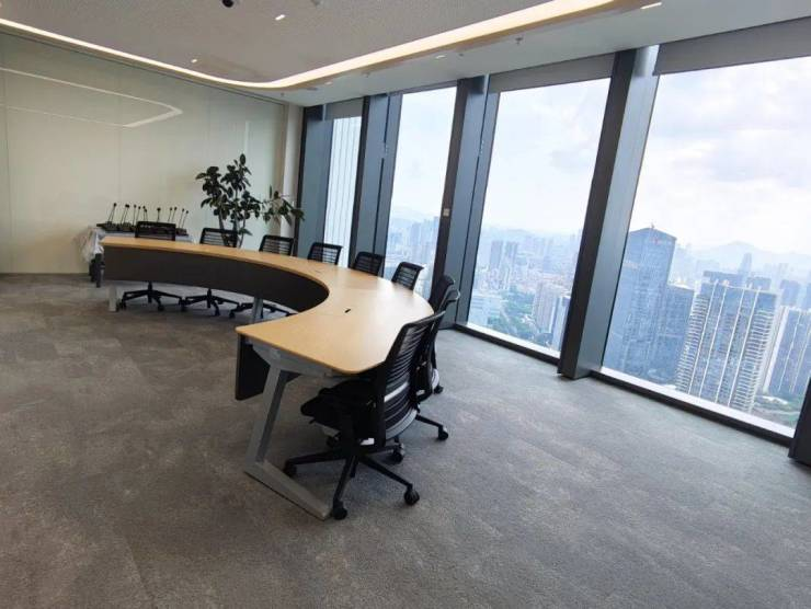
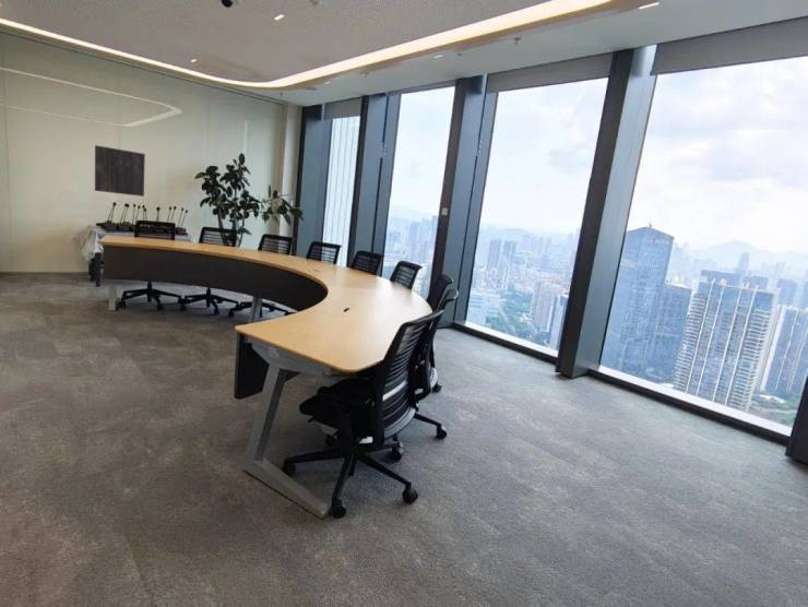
+ digital display (120, 171)
